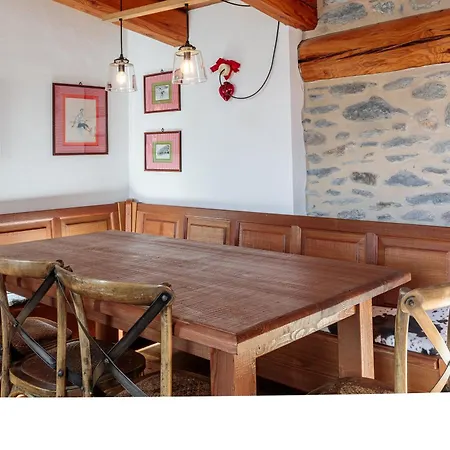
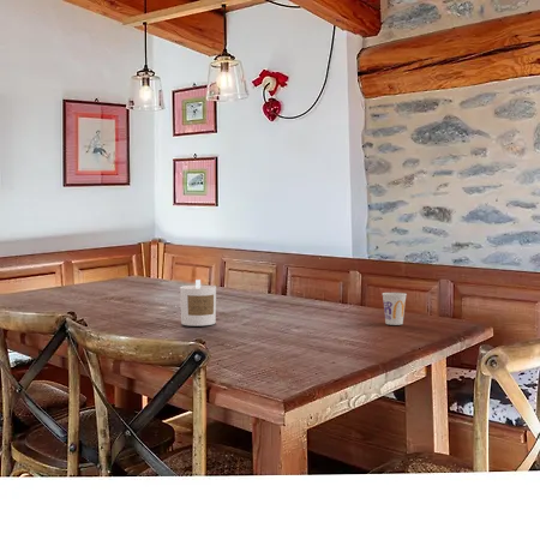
+ candle (198, 301)
+ cup (394, 308)
